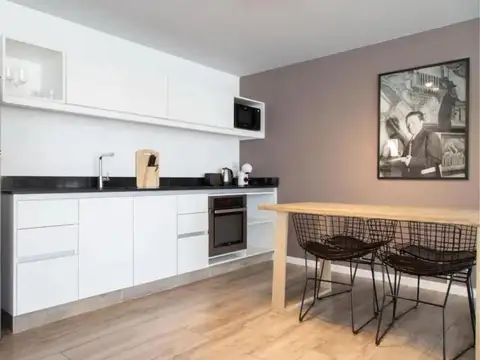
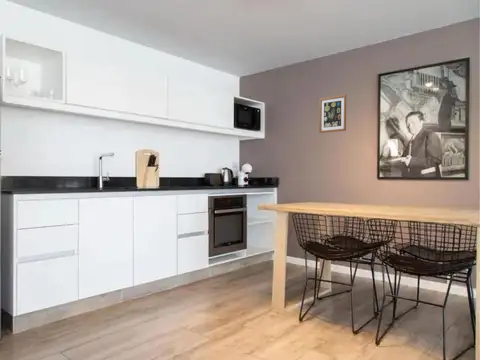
+ wall art (332, 114)
